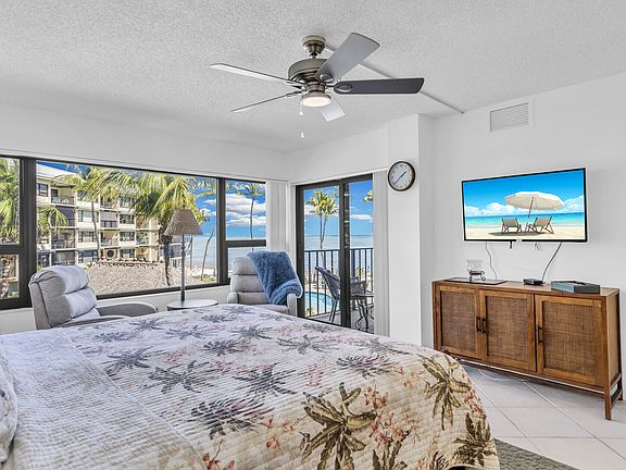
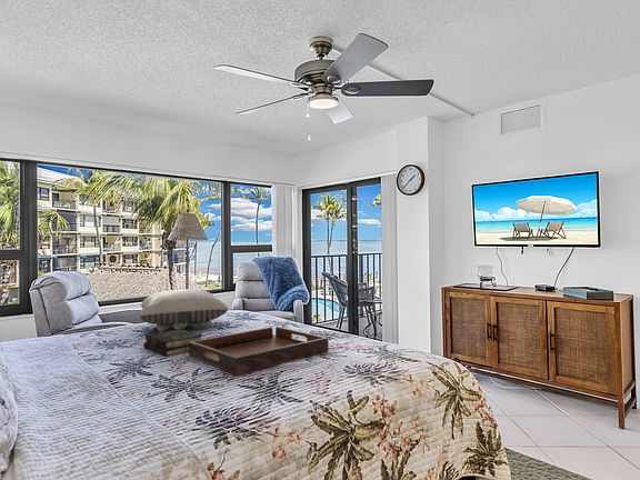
+ serving tray (259, 347)
+ book (173, 341)
+ pillow (182, 308)
